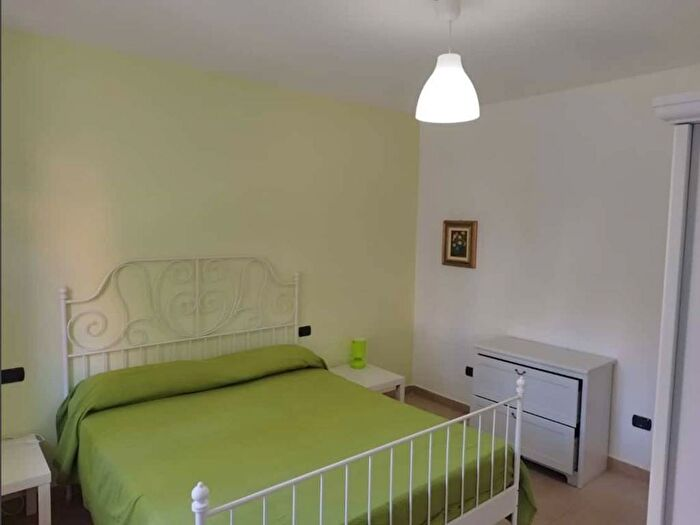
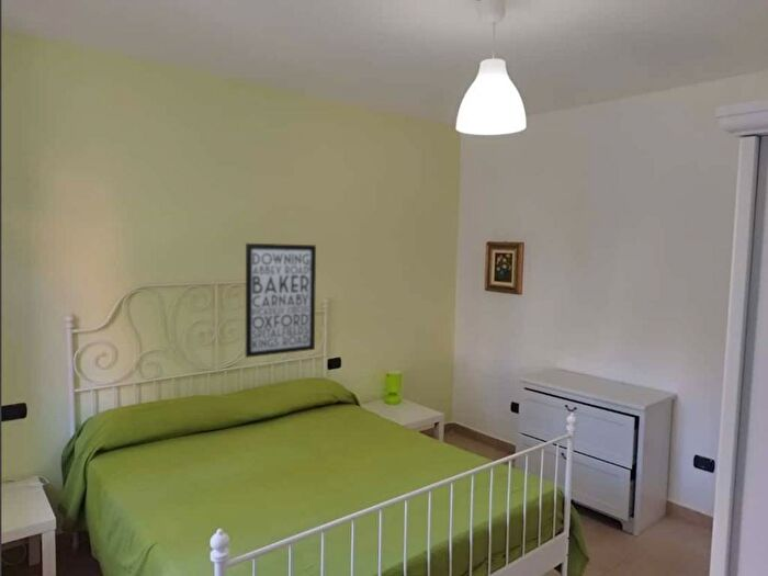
+ wall art (281, 298)
